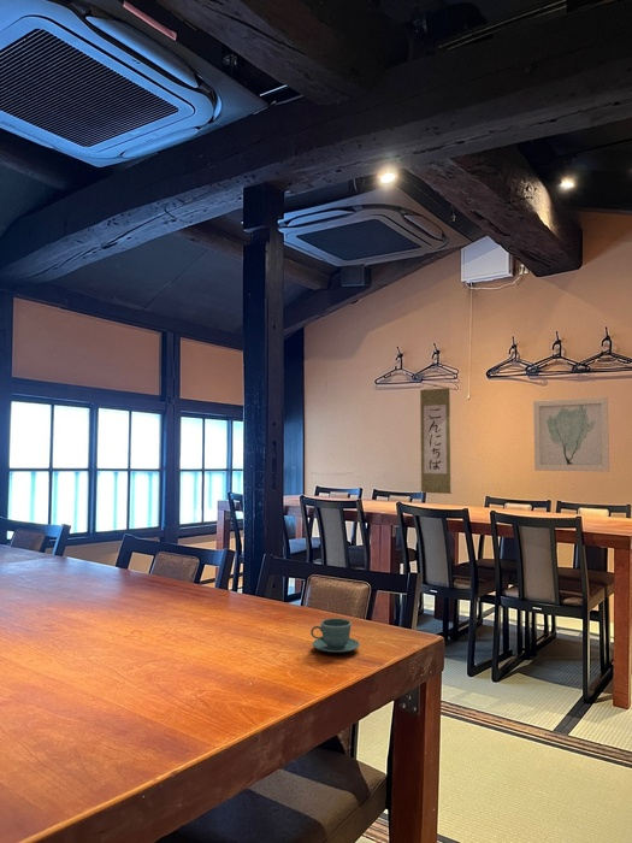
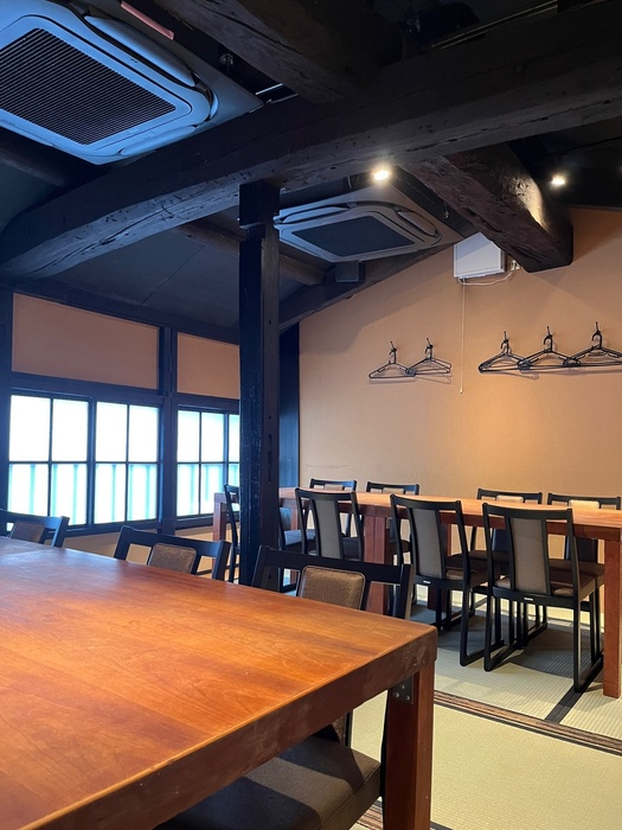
- teacup (335, 635)
- wall art (569, 435)
- wall scroll (435, 438)
